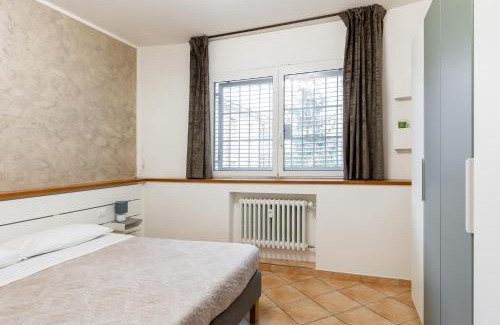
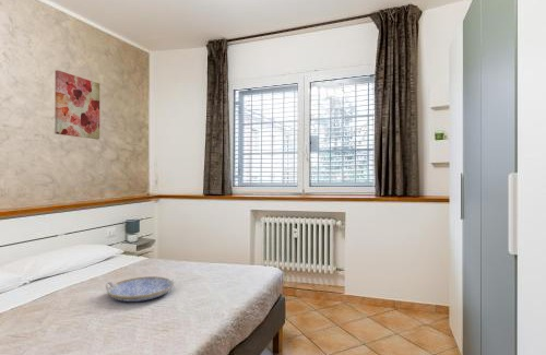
+ serving tray (141, 287)
+ wall art (79, 107)
